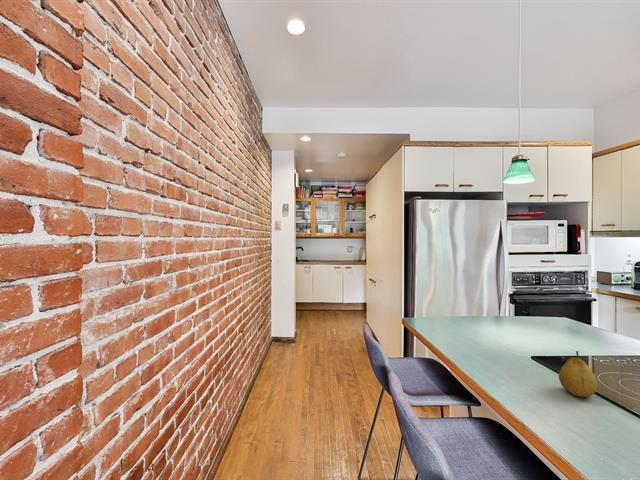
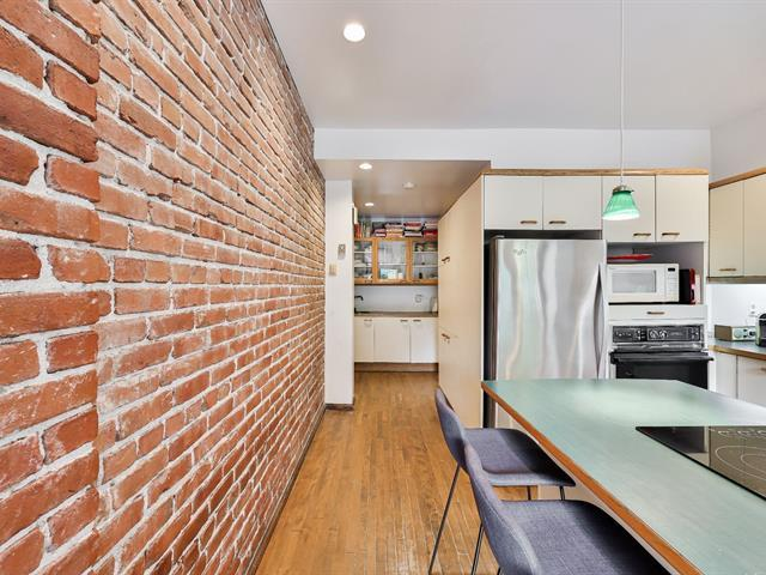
- fruit (577, 373)
